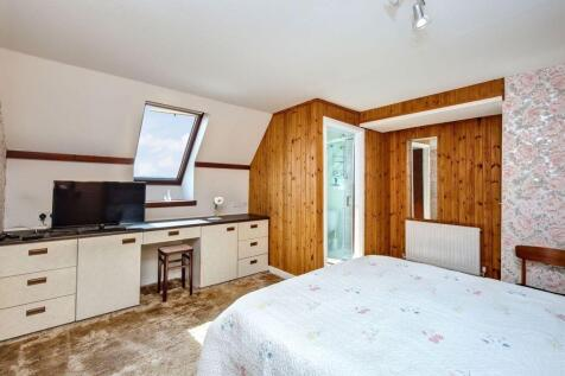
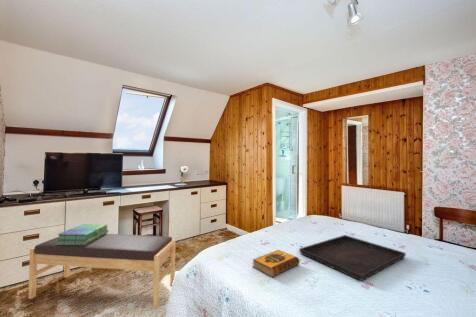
+ serving tray (351, 253)
+ hardback book (276, 262)
+ bench (107, 265)
+ stack of books (84, 233)
